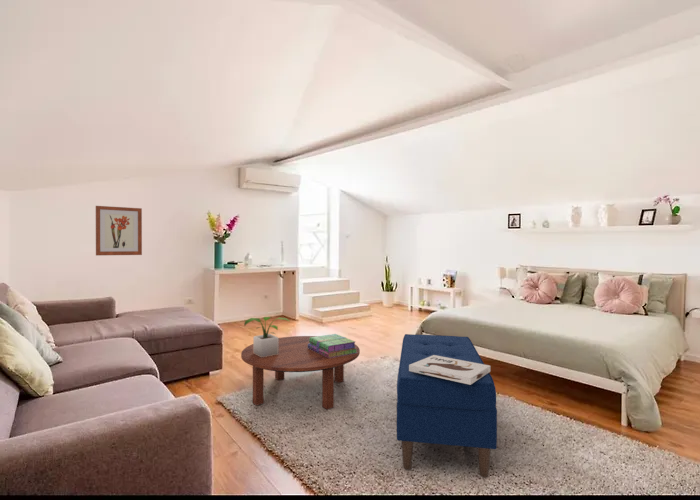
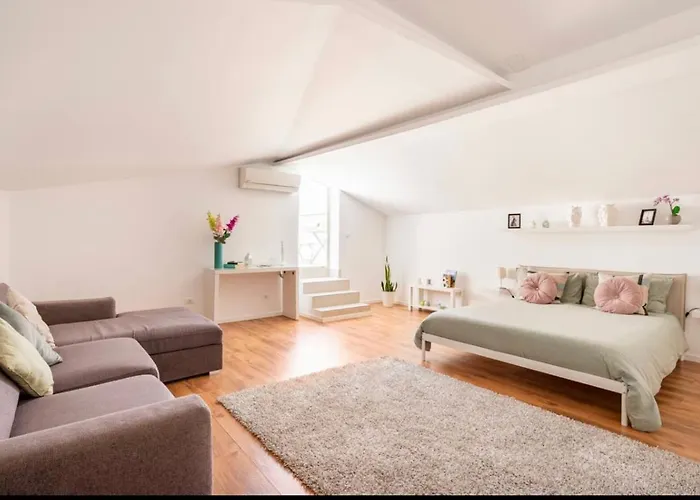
- stack of books (332, 344)
- bench (439, 390)
- decorative box (450, 369)
- potted plant (263, 334)
- coffee table (301, 370)
- wall art (119, 231)
